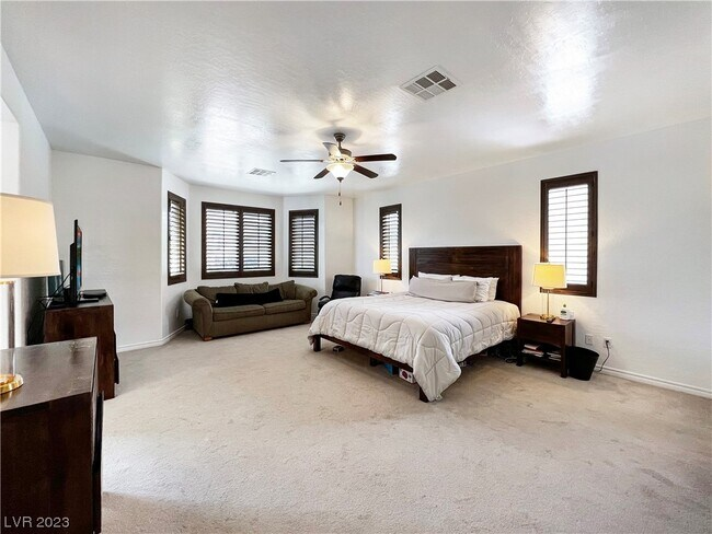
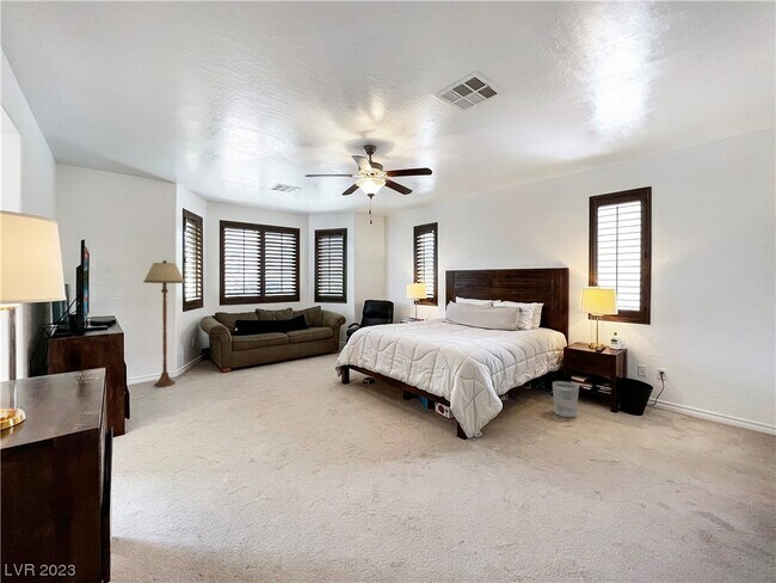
+ floor lamp (165, 321)
+ wastebasket (565, 398)
